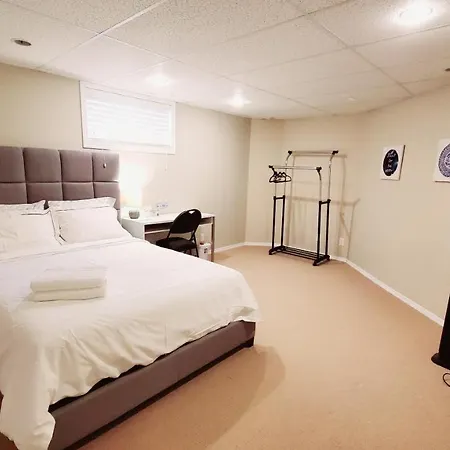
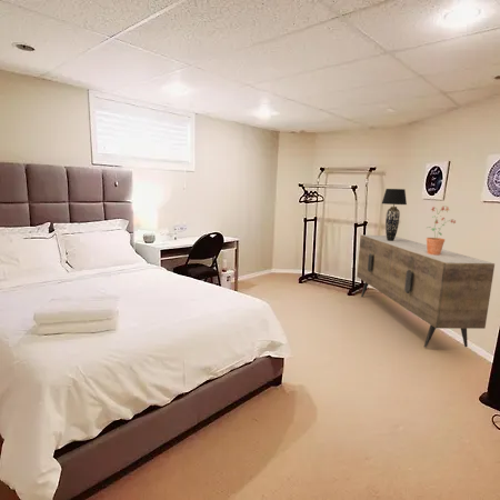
+ potted plant (438, 228)
+ sideboard (406, 282)
+ table lamp (392, 214)
